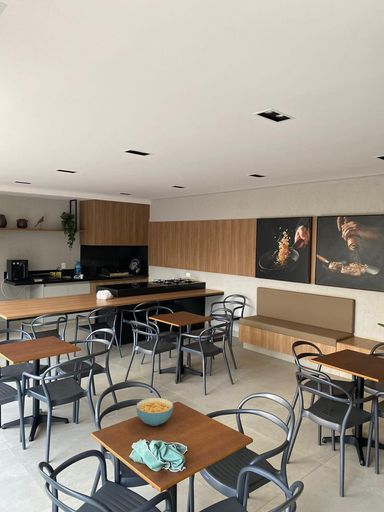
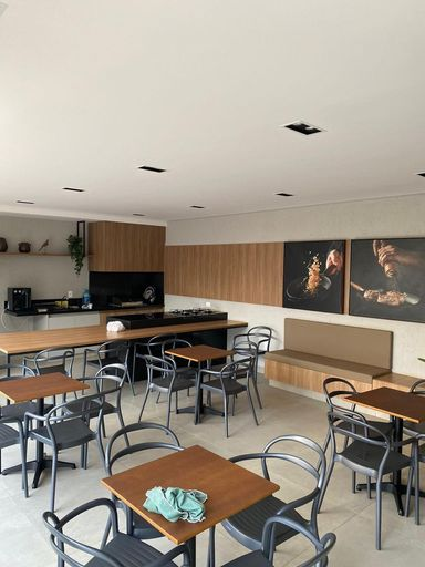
- cereal bowl (154, 414)
